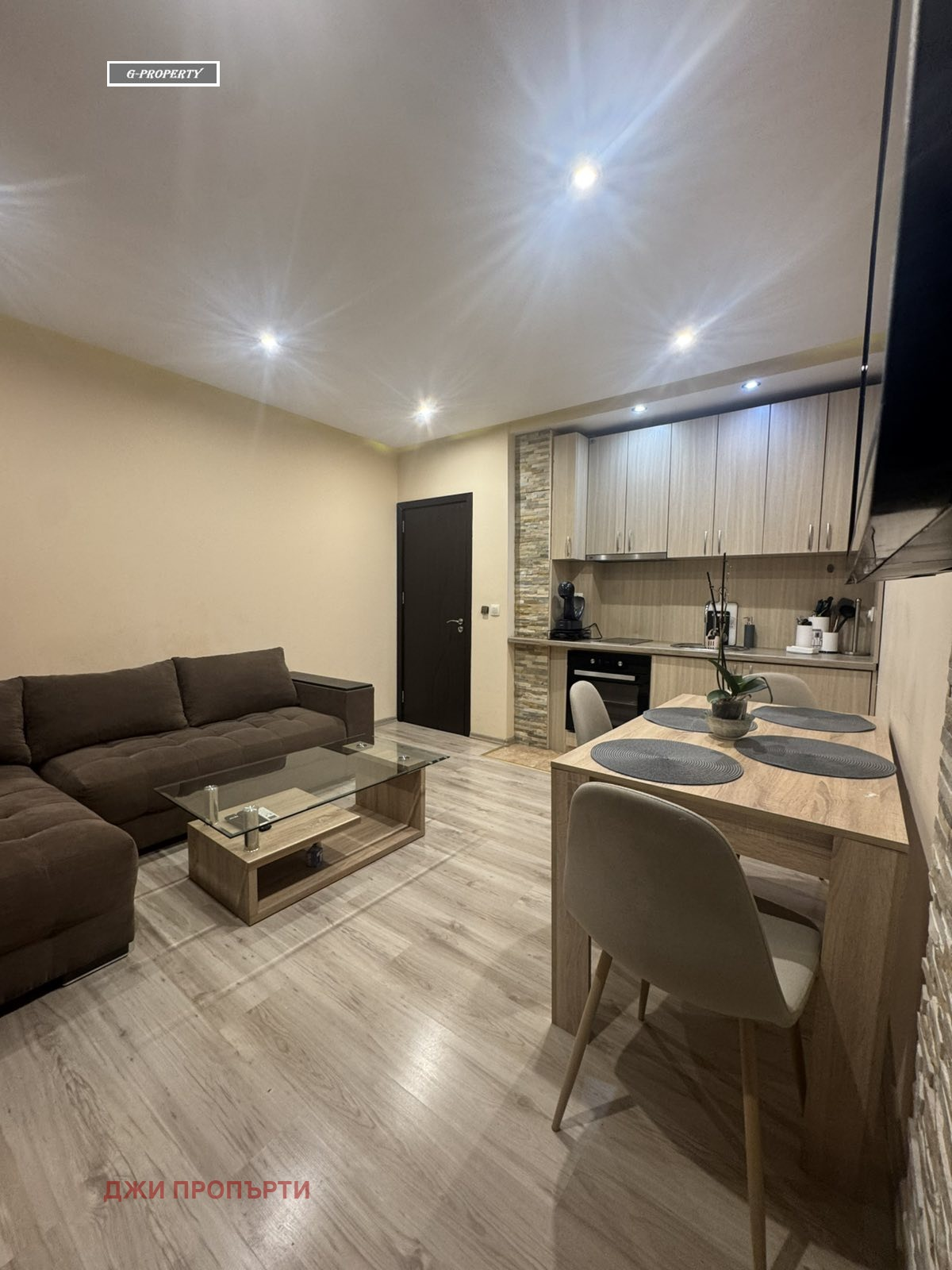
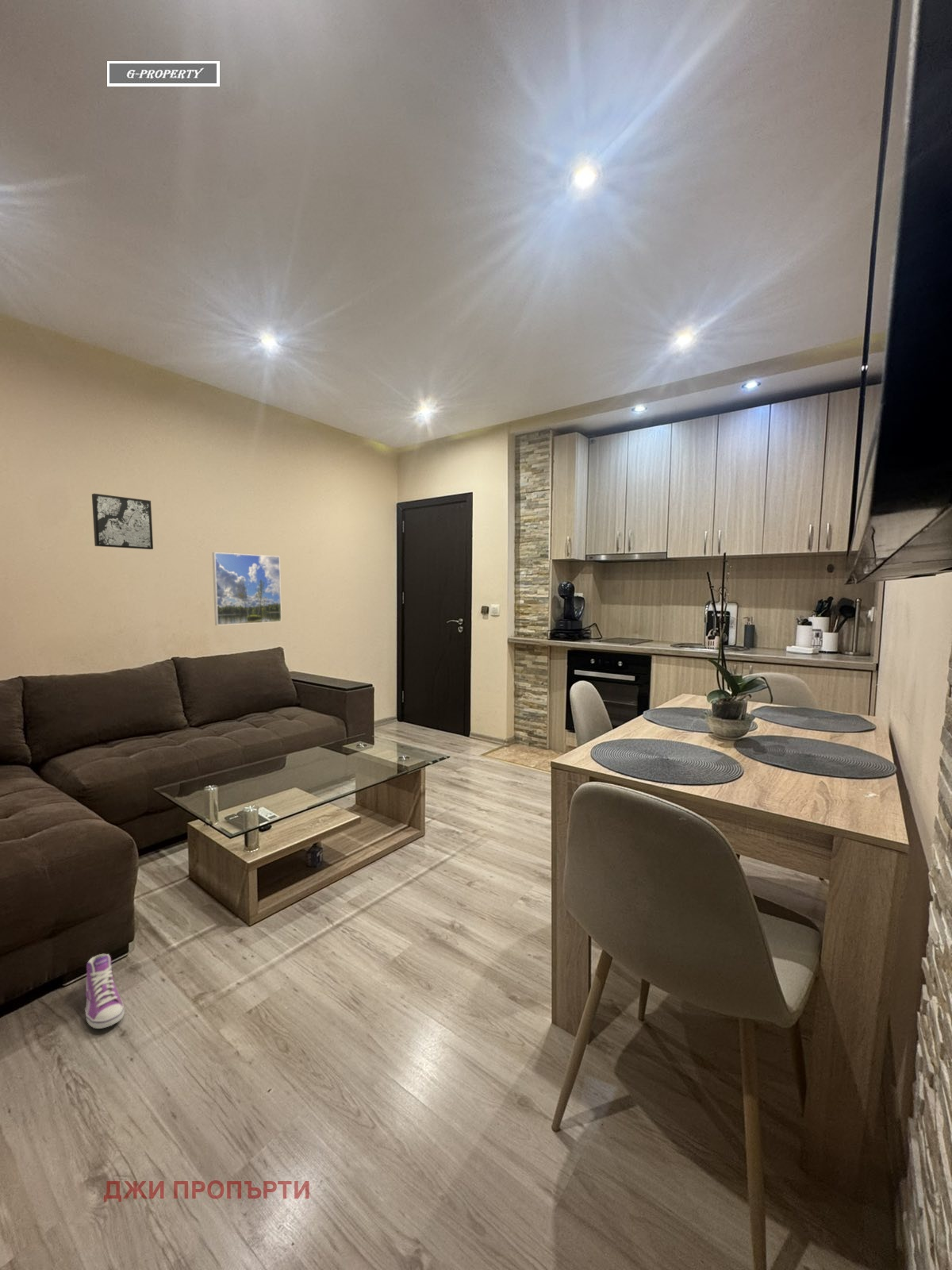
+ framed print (248, 589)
+ sneaker (100, 986)
+ wall art (123, 522)
